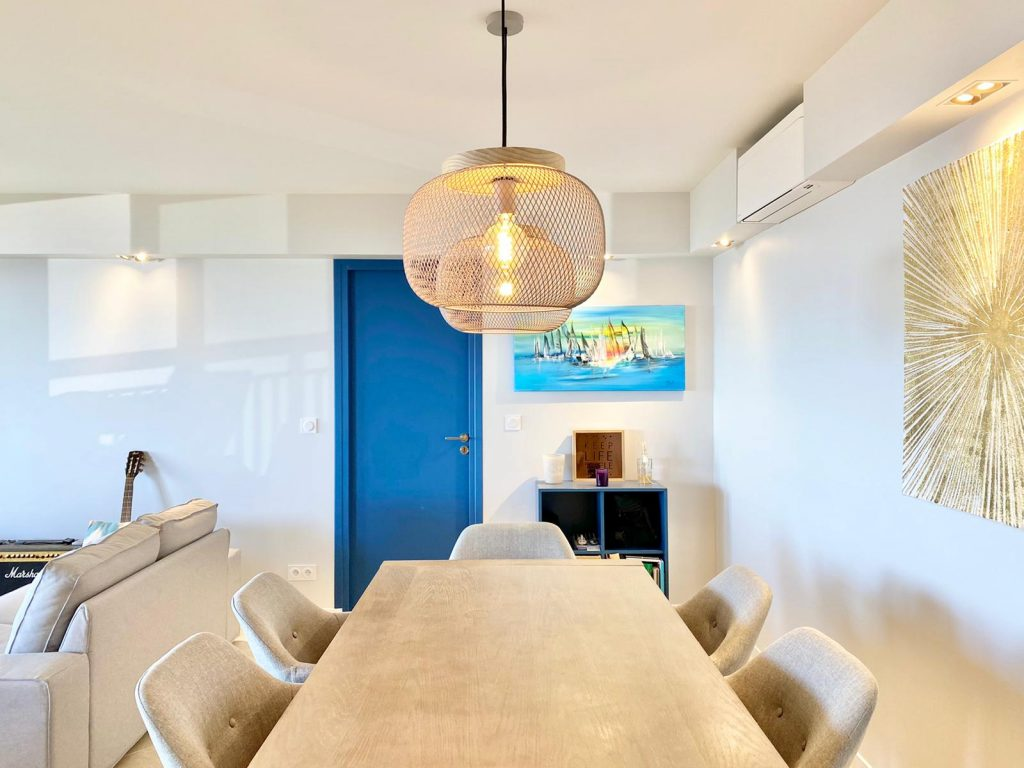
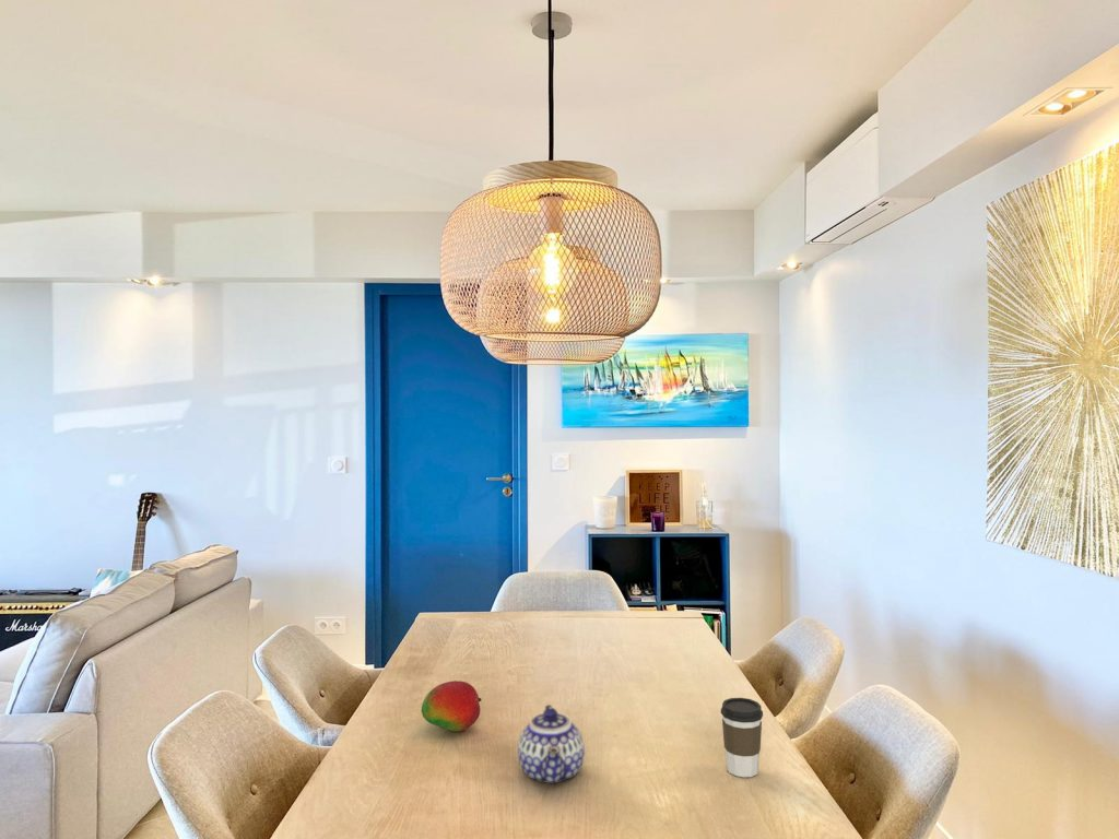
+ coffee cup (742, 736)
+ fruit (451, 706)
+ teapot (551, 738)
